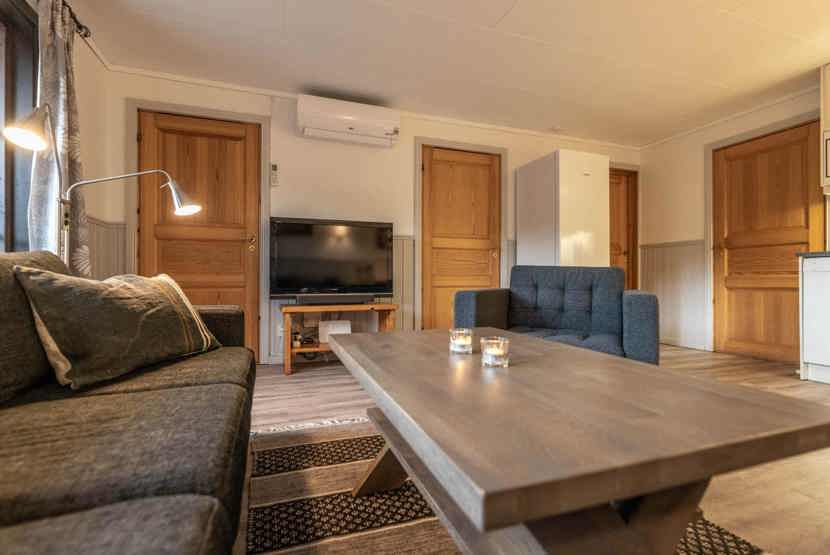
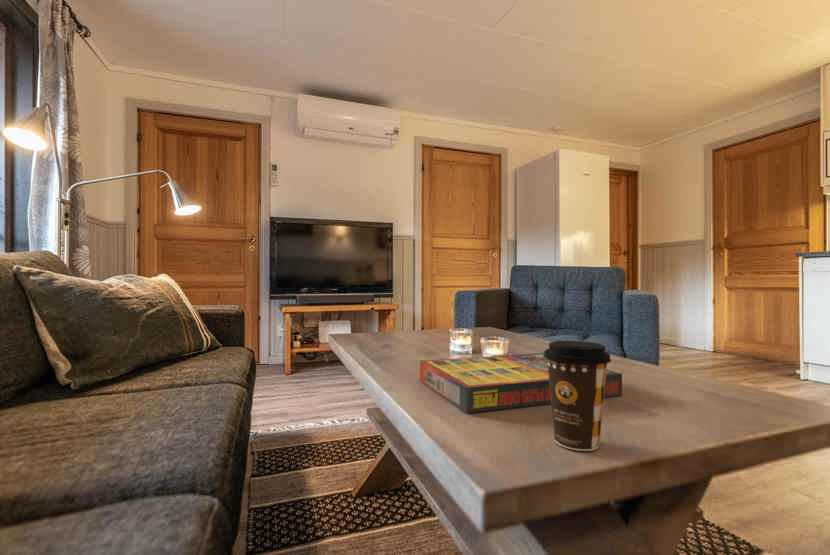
+ game compilation box (513, 376)
+ coffee cup (576, 393)
